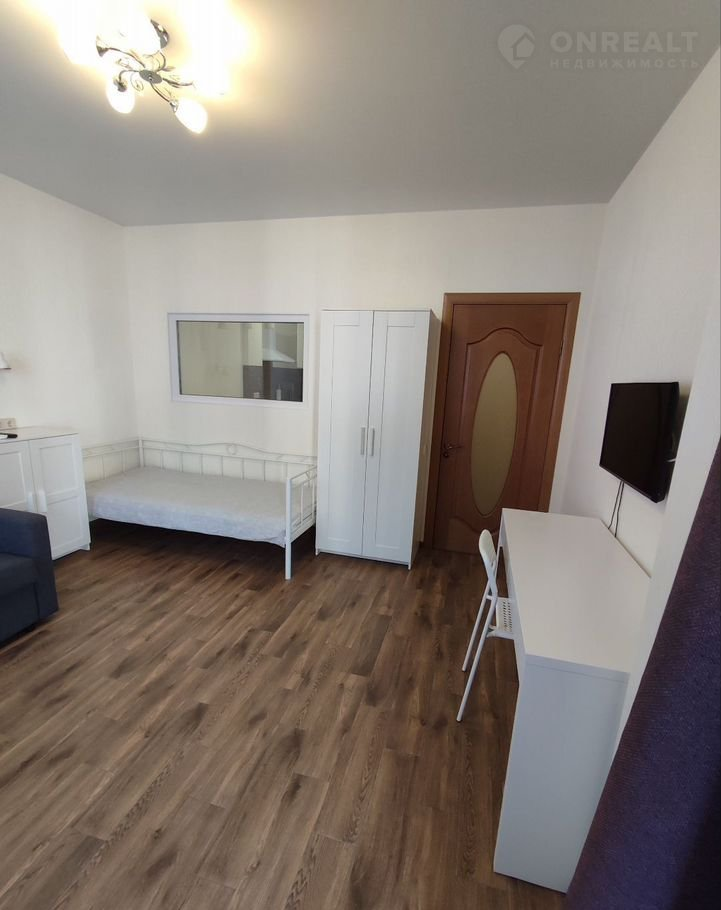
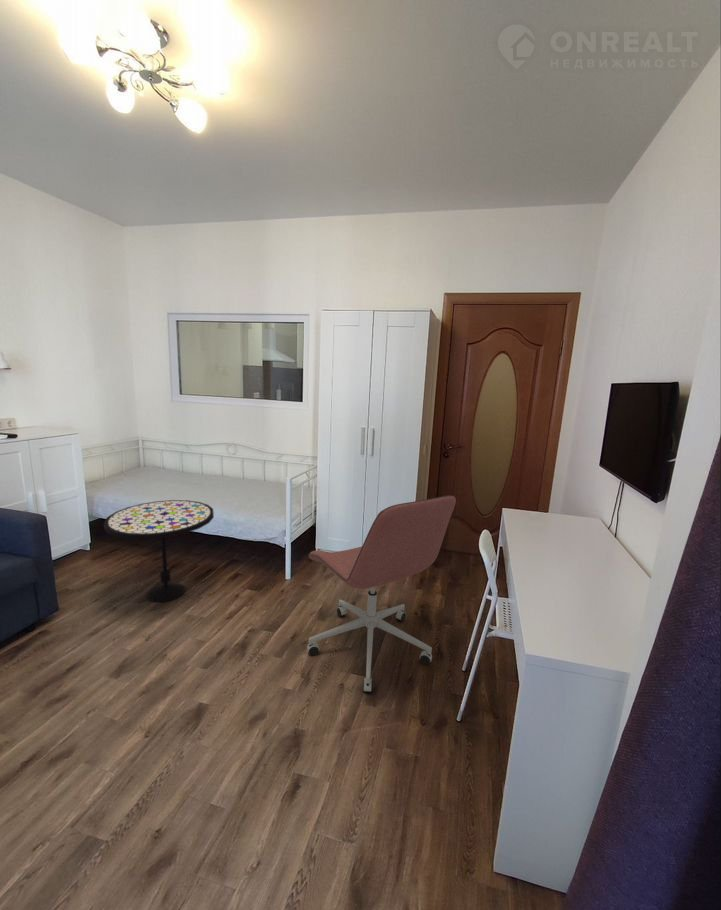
+ office chair (375, 567)
+ side table (164, 555)
